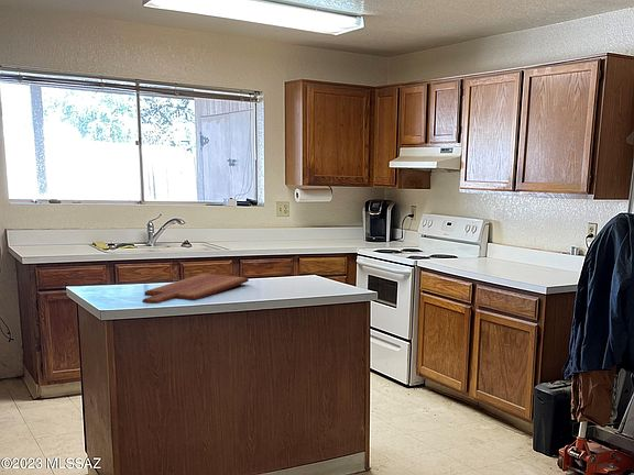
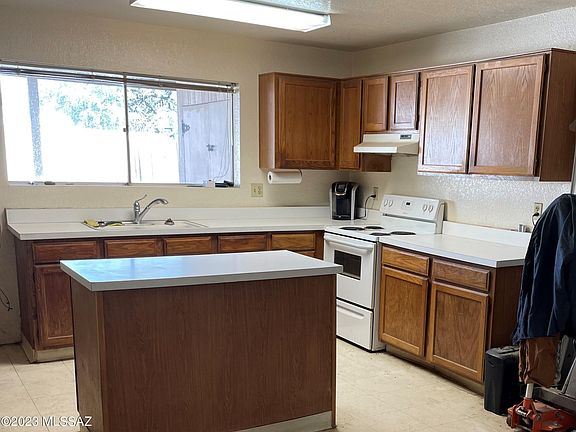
- cutting board (197, 286)
